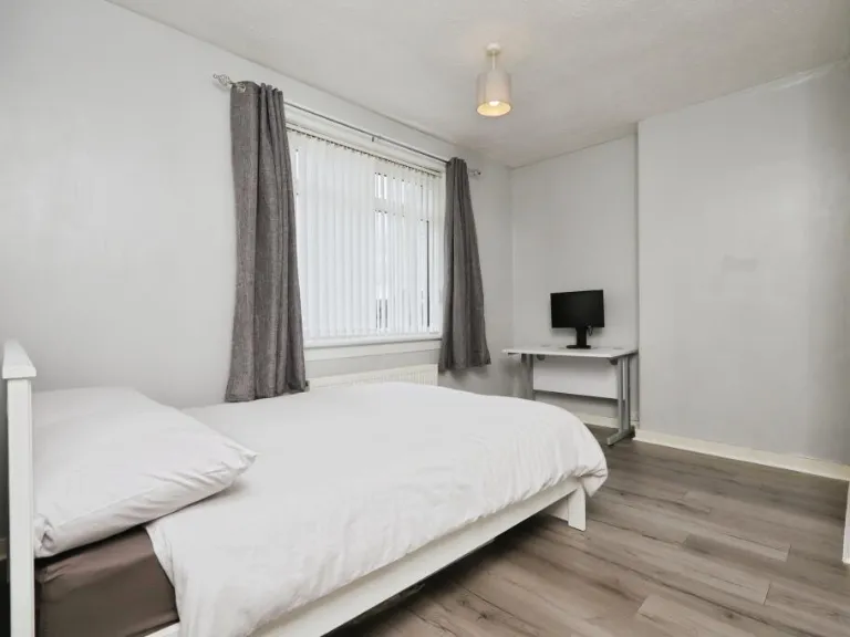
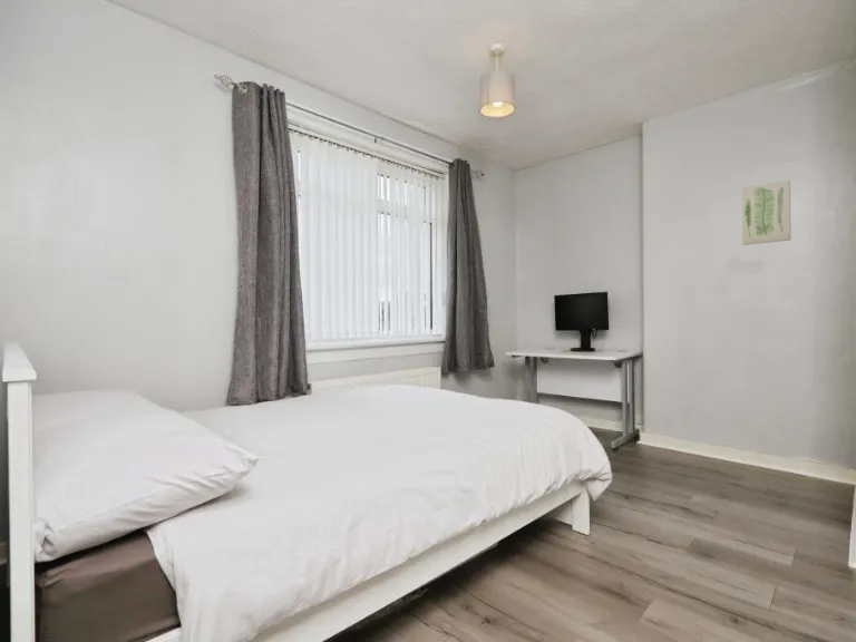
+ wall art (766, 213)
